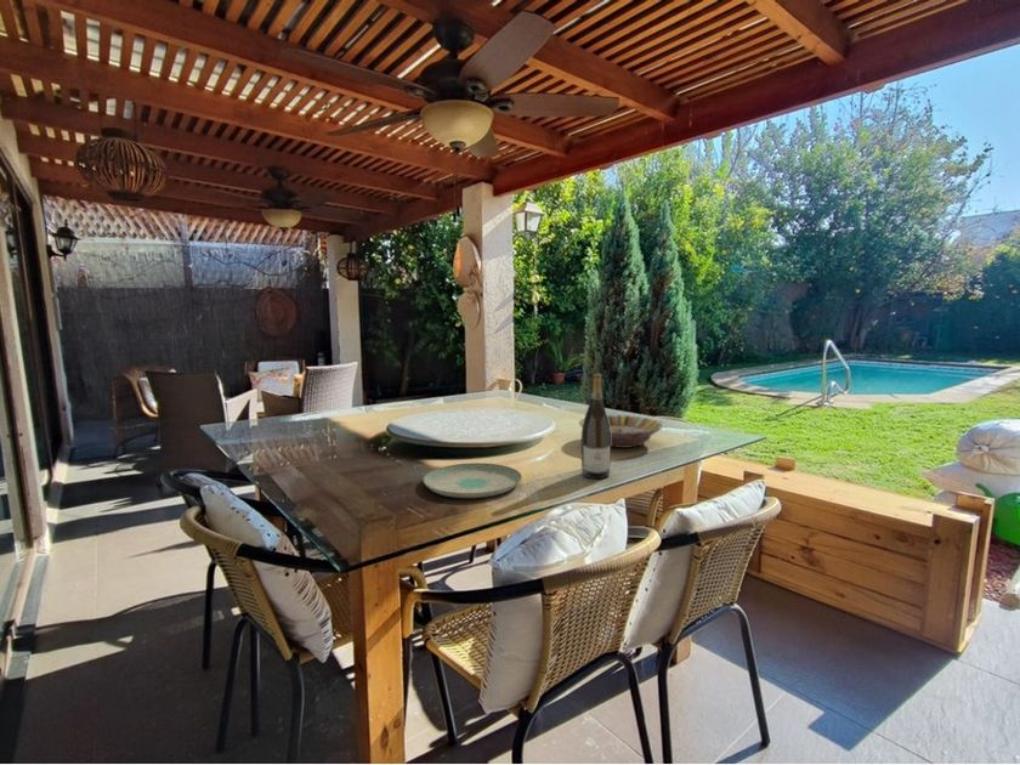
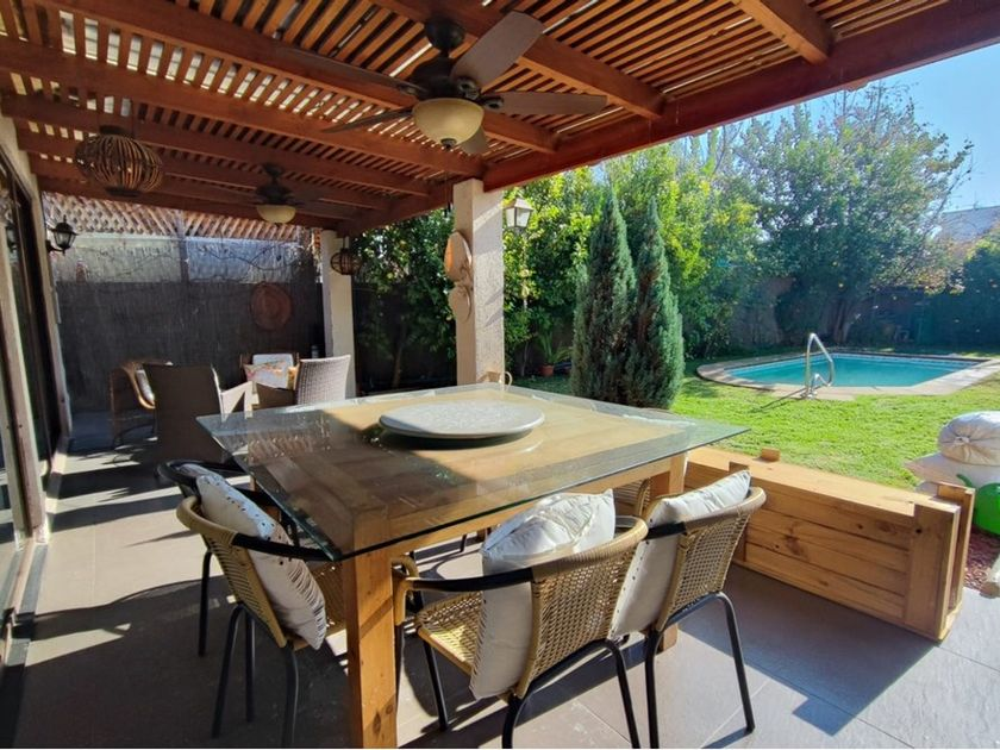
- wine bottle (595, 425)
- plate (472, 480)
- serving bowl (619, 432)
